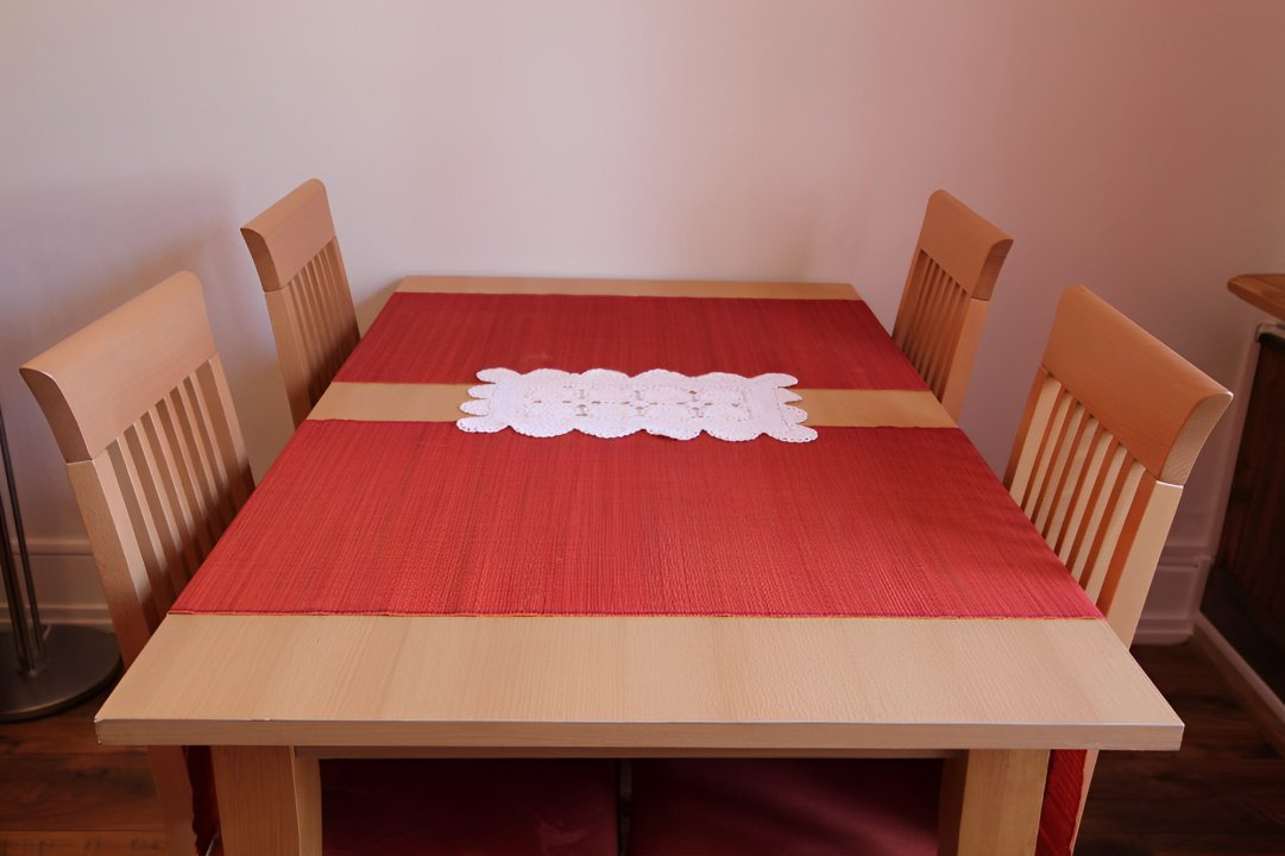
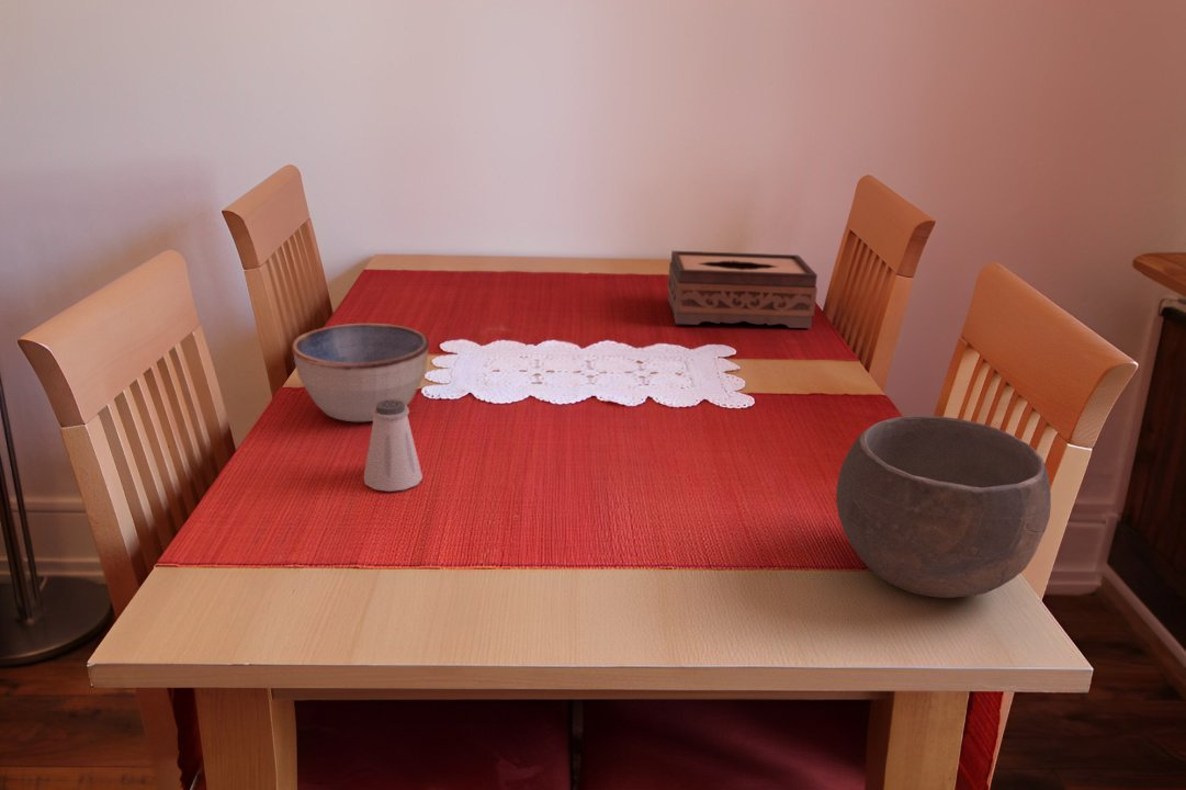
+ bowl (362, 375)
+ tissue box (738, 287)
+ saltshaker (392, 441)
+ bowl (937, 509)
